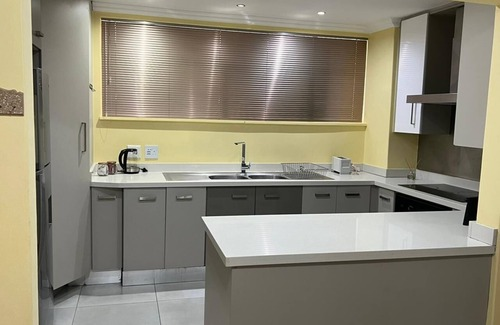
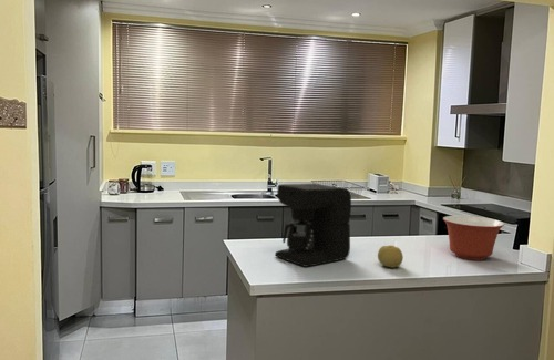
+ fruit (390, 256)
+ mixing bowl (471, 238)
+ coffee maker (309, 222)
